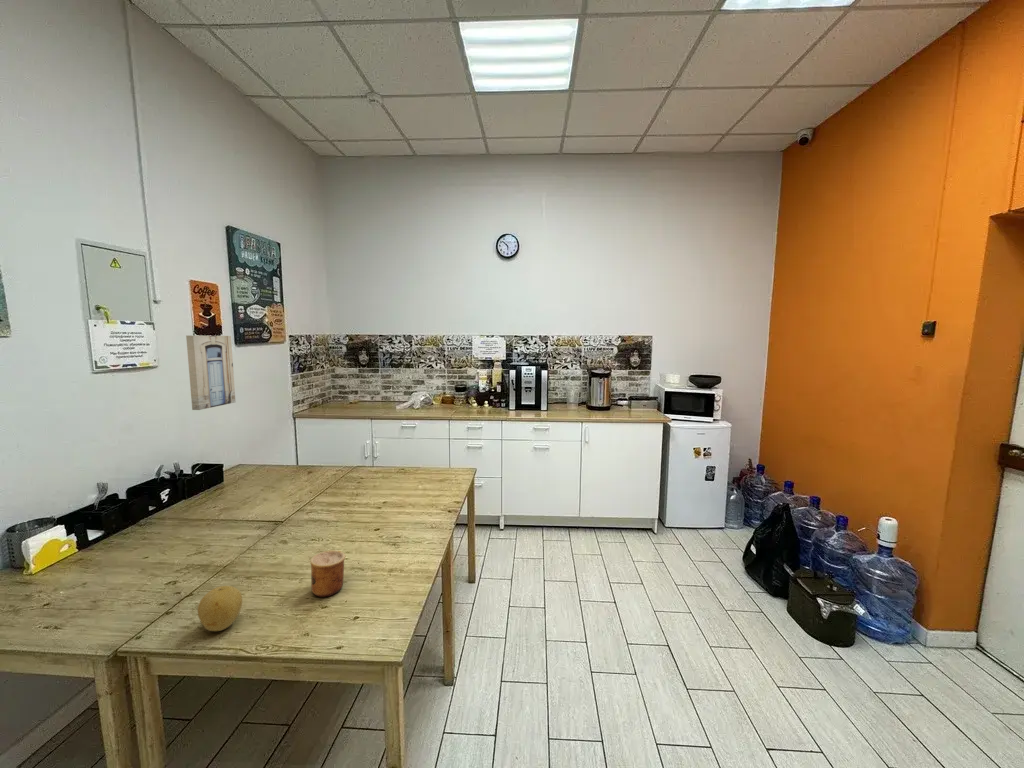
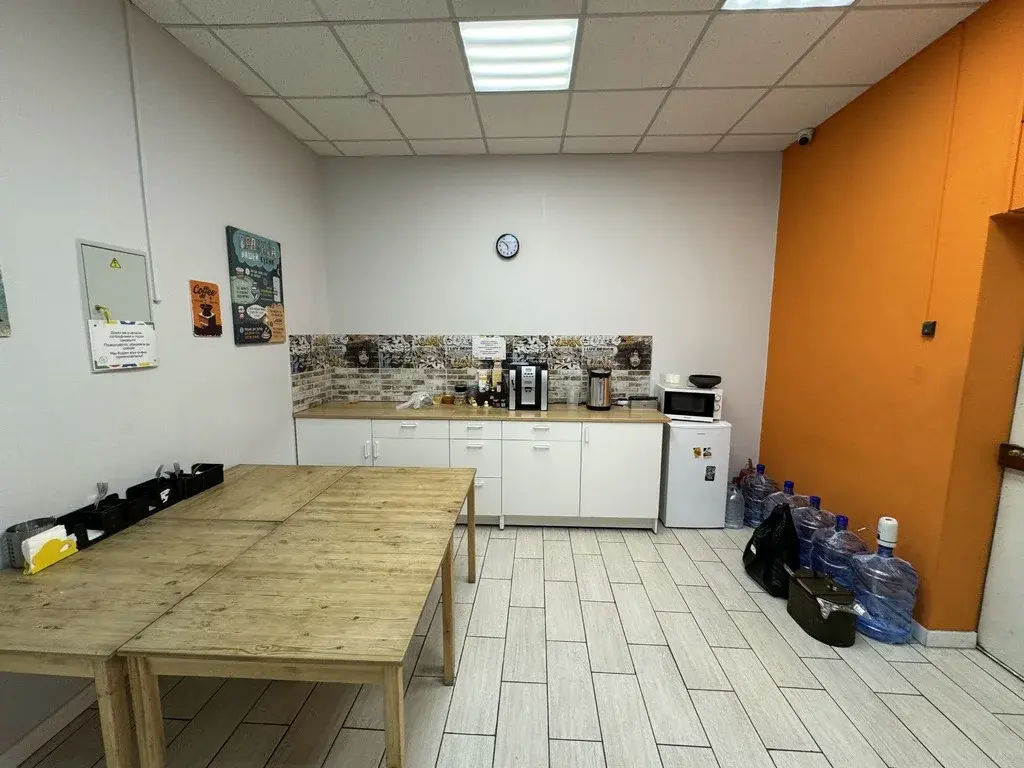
- wall art (212, 371)
- fruit (221, 607)
- cup (328, 573)
